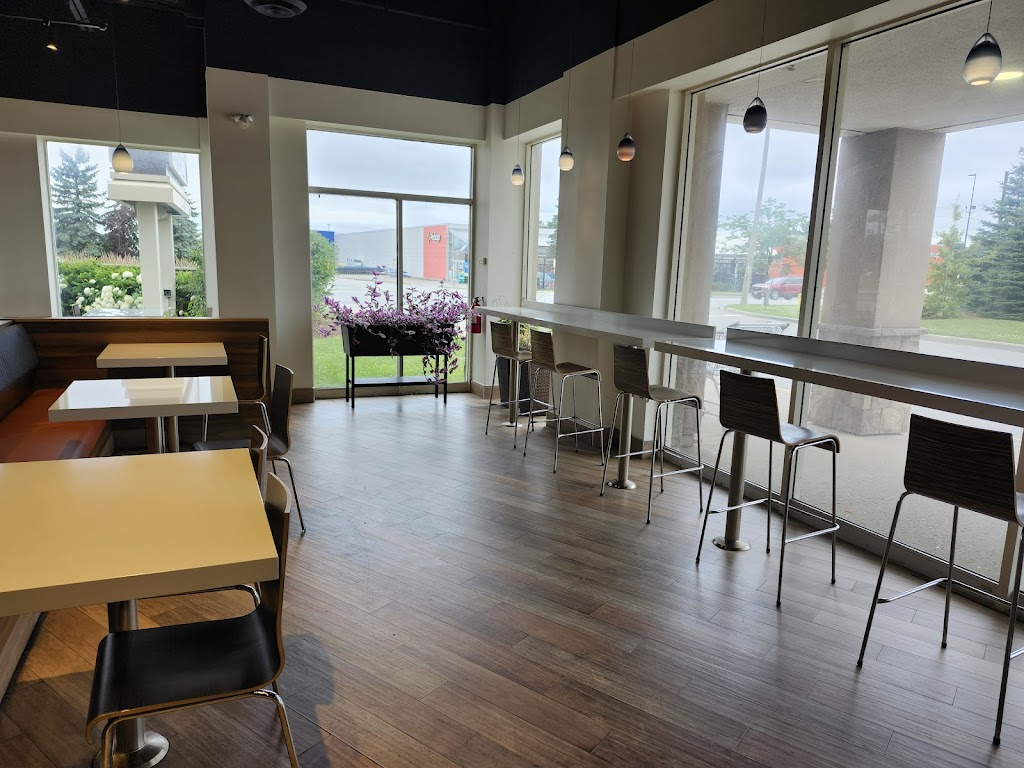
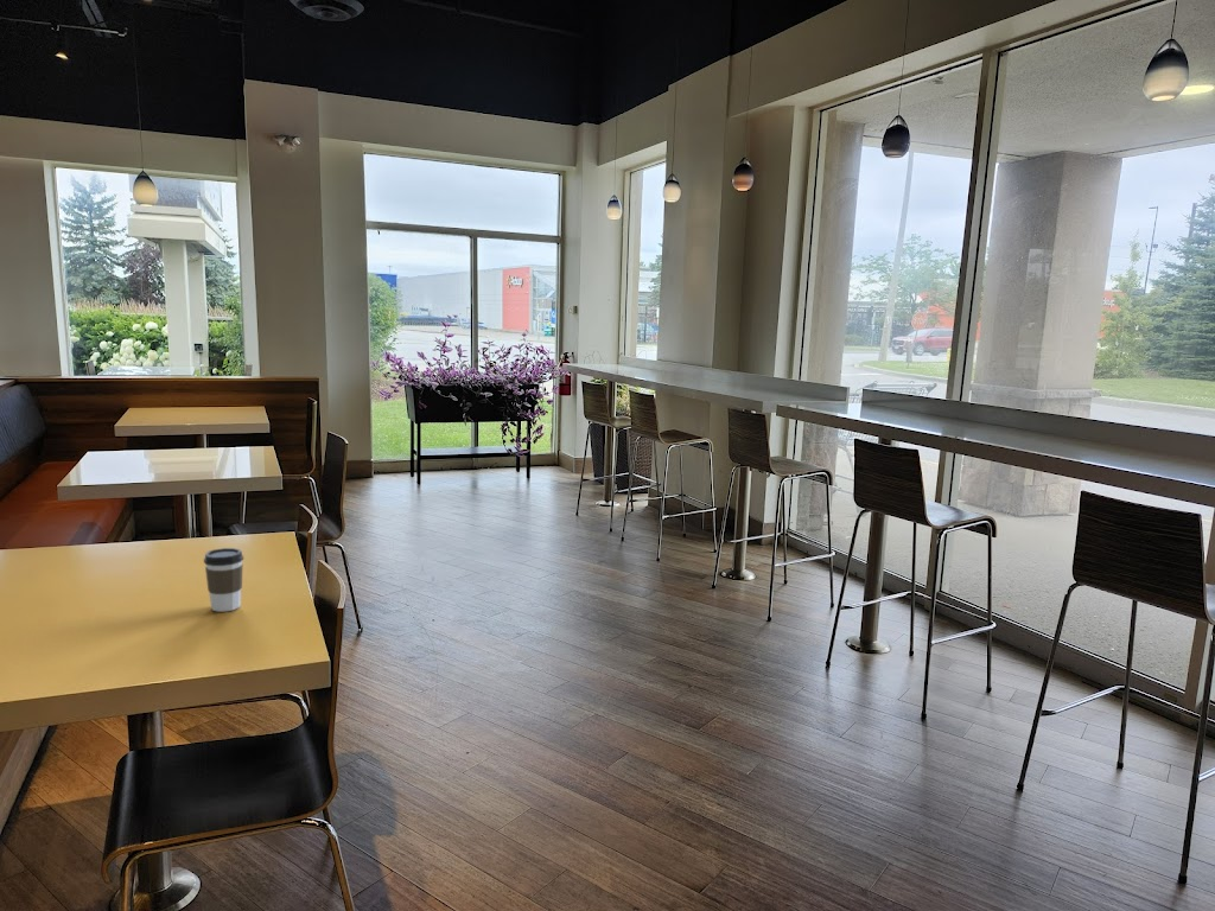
+ coffee cup (224, 579)
